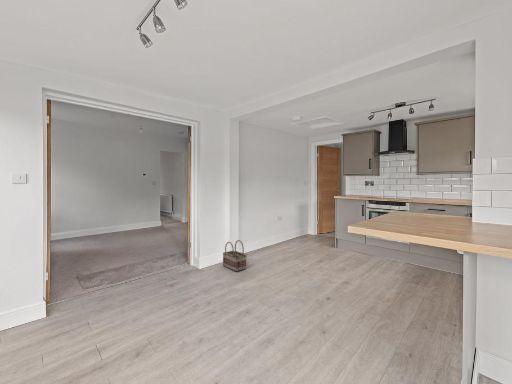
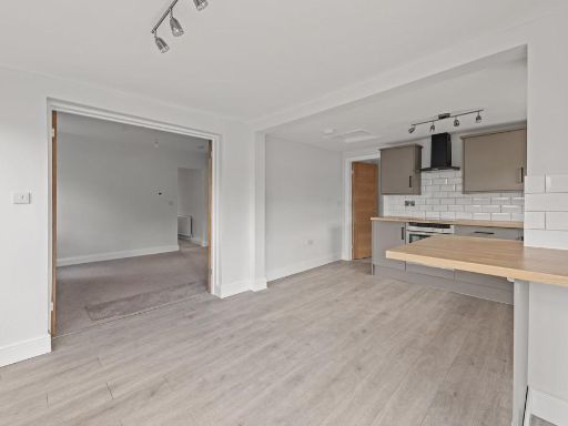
- basket (234, 254)
